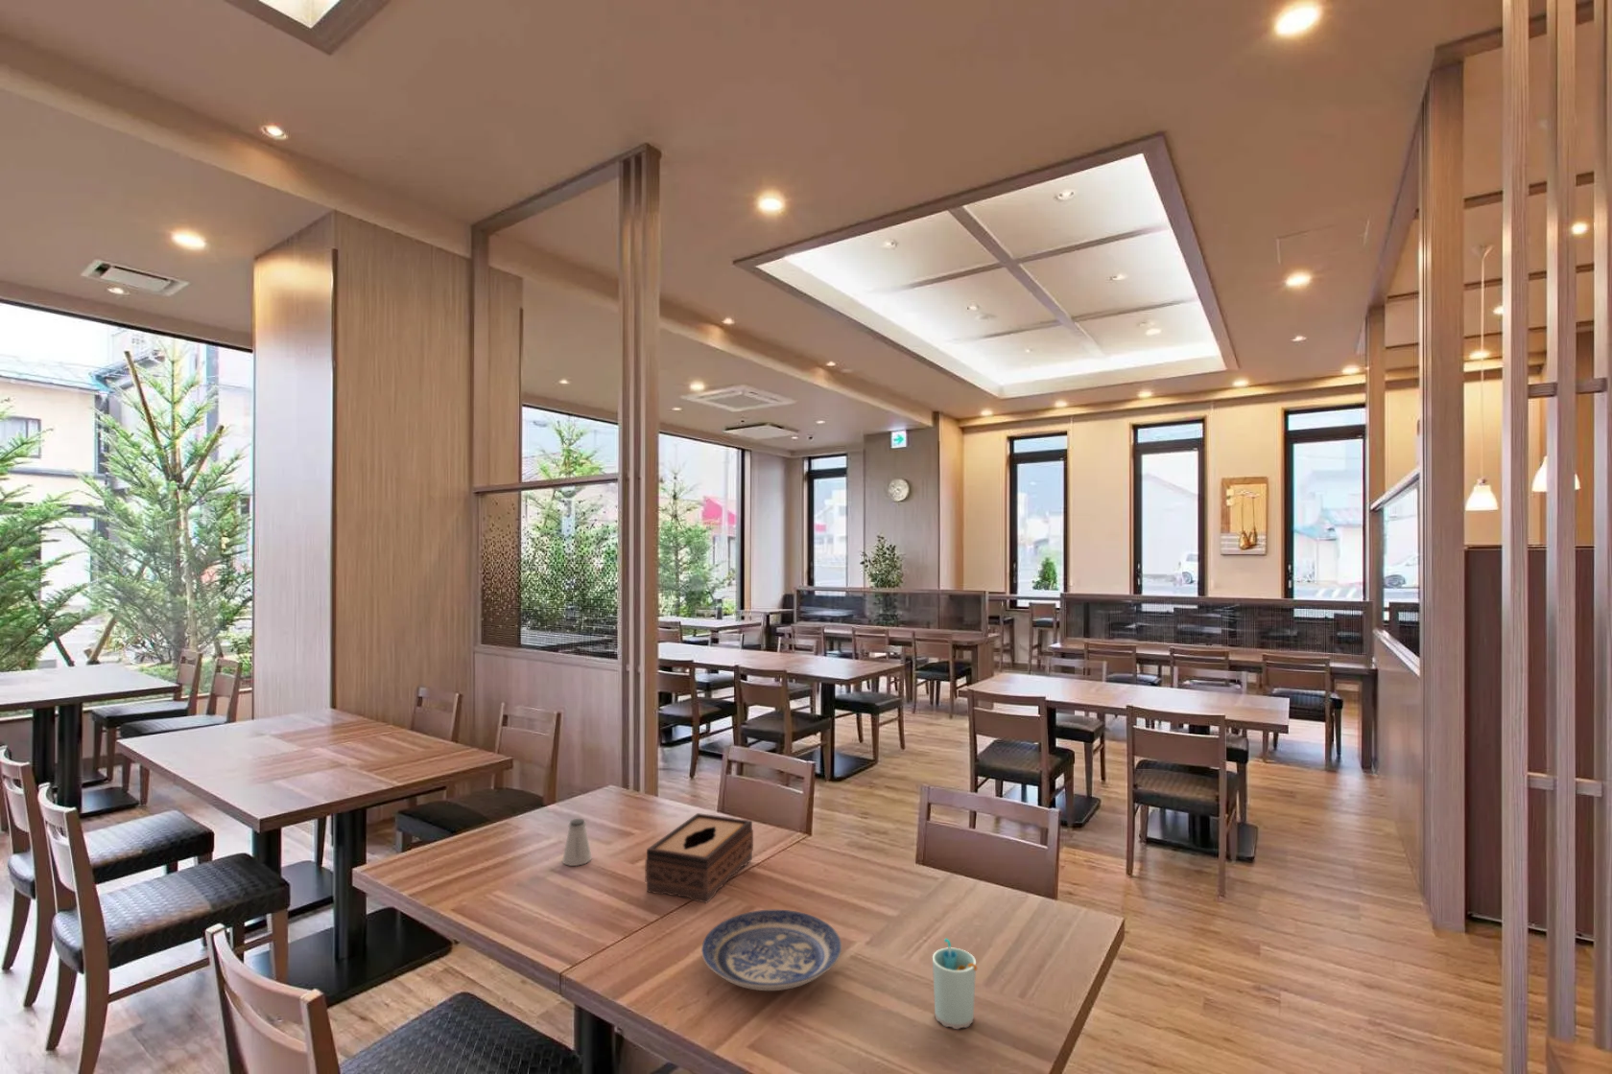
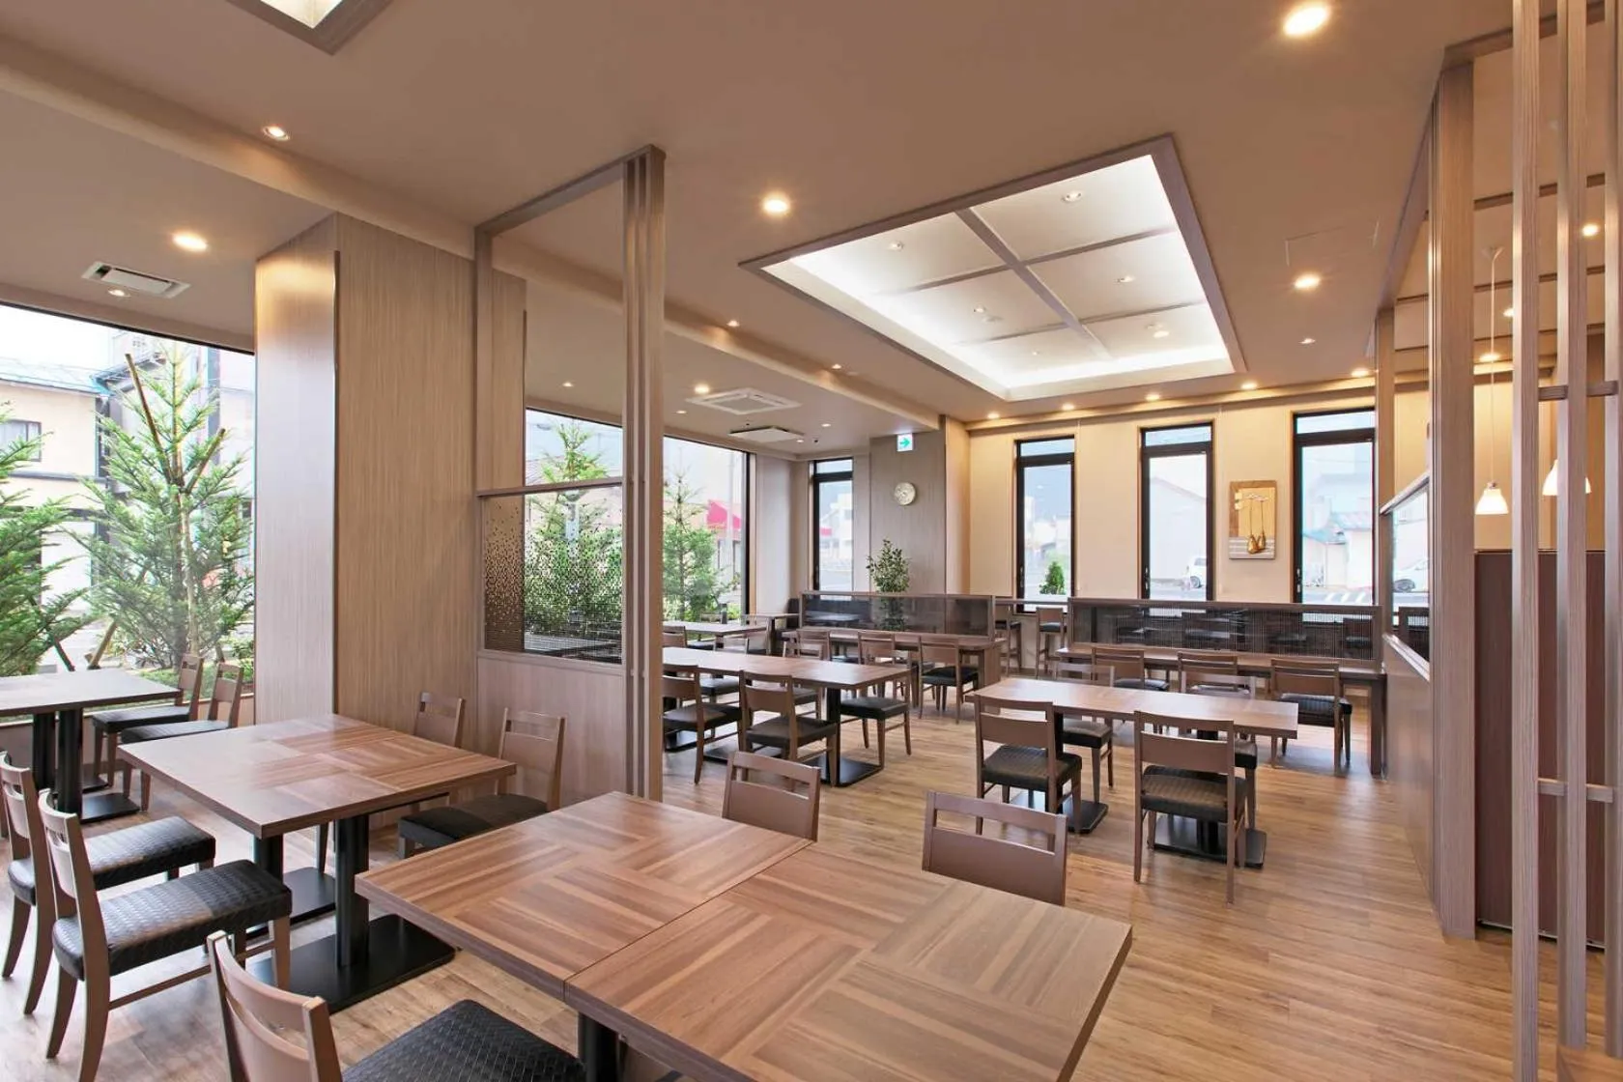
- cup (955, 982)
- plate (771, 953)
- tissue box (702, 855)
- saltshaker (577, 840)
